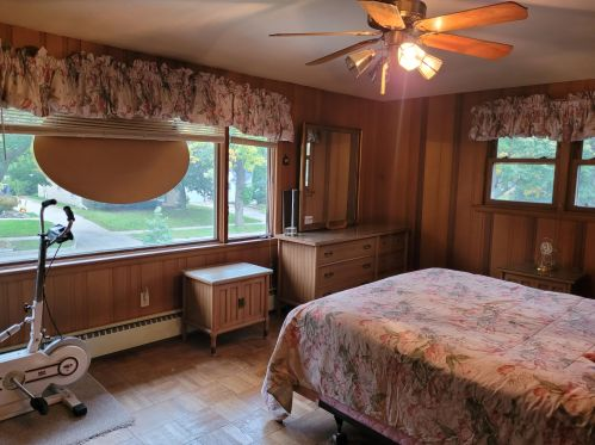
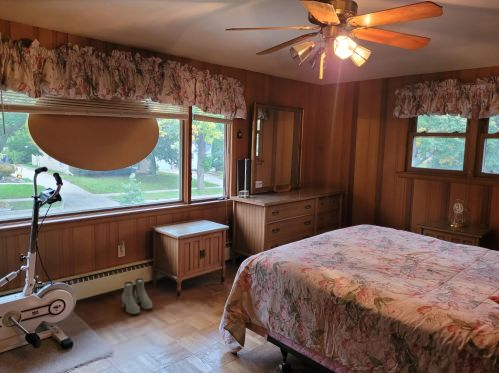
+ boots (137, 295)
